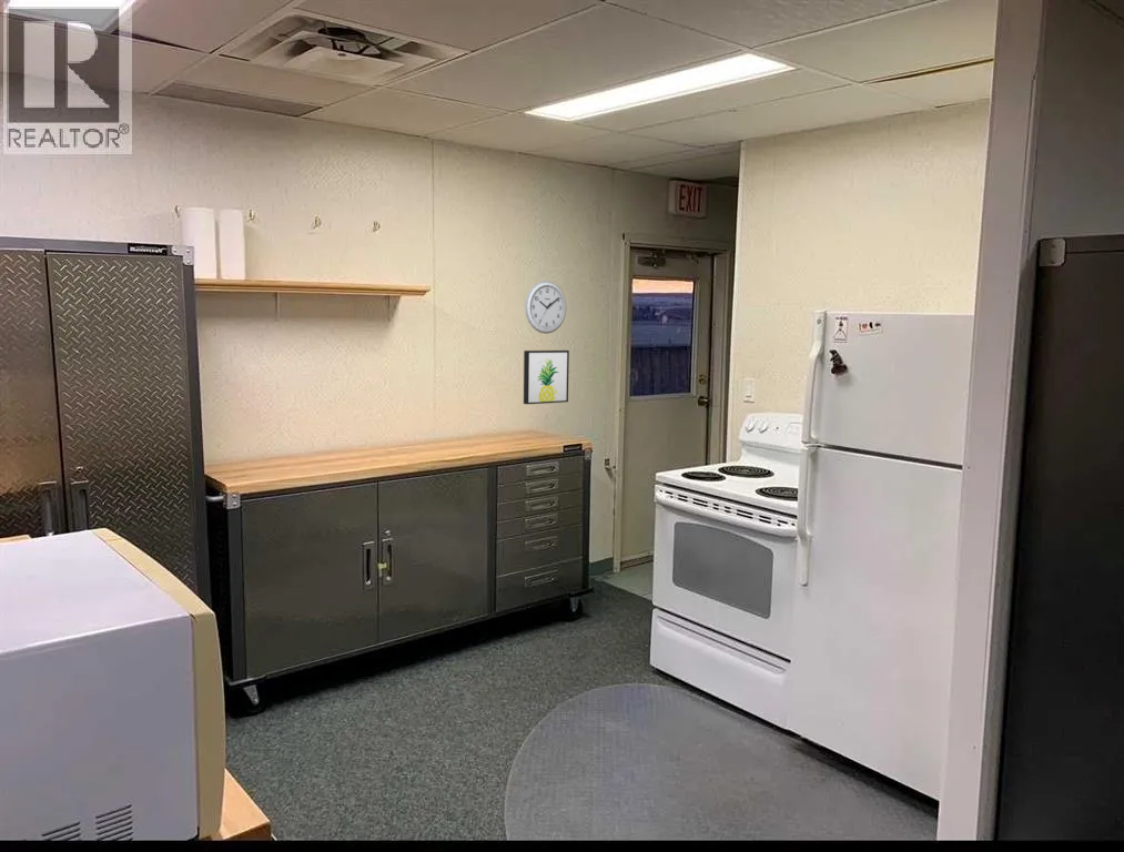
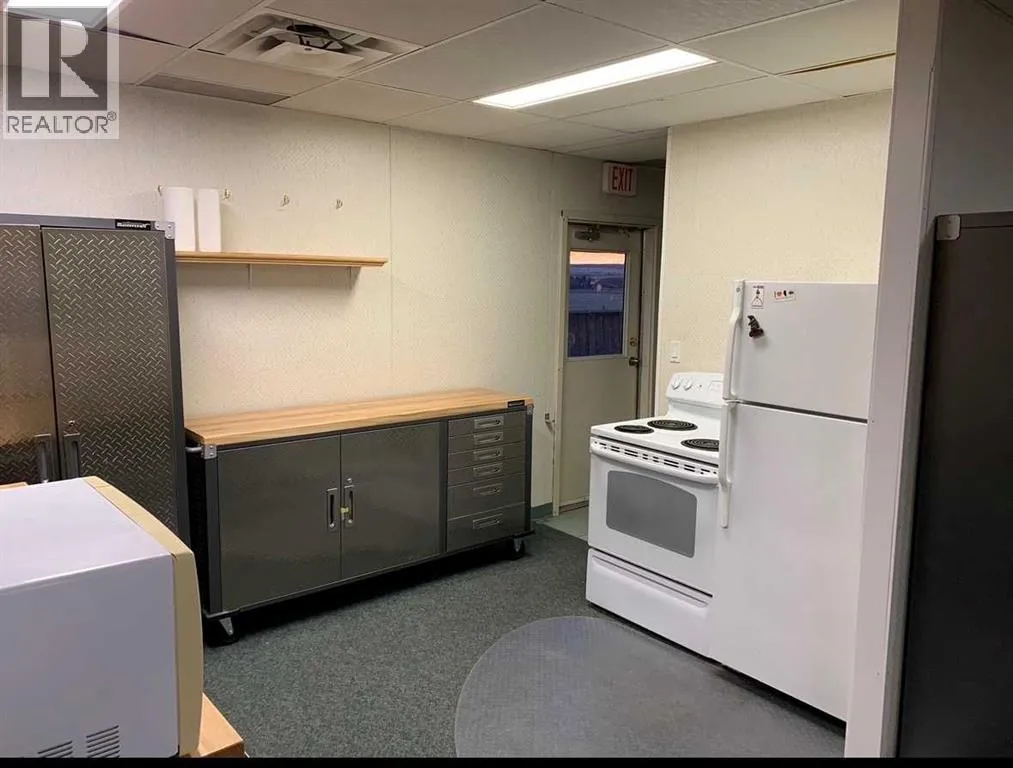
- wall clock (546, 307)
- wall art (546, 376)
